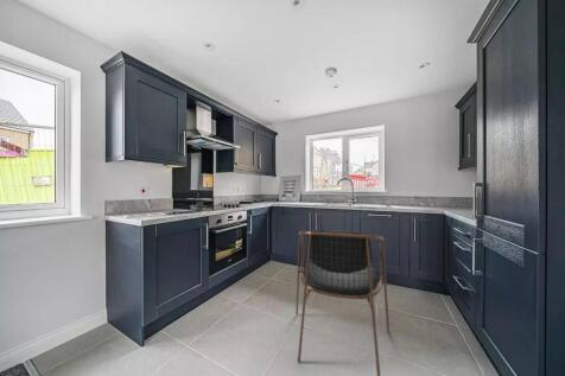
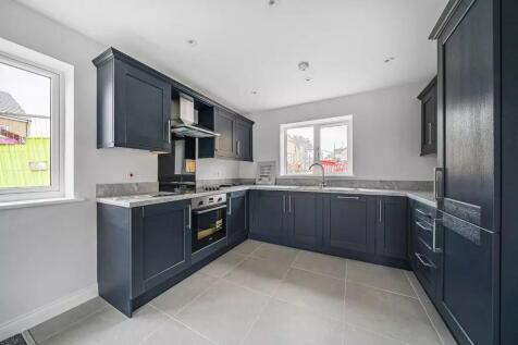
- dining chair (338, 281)
